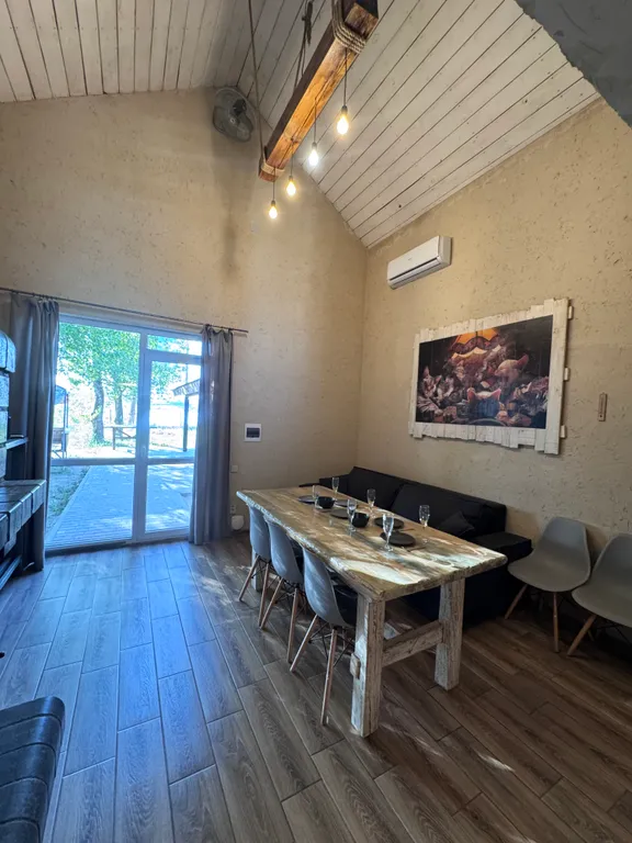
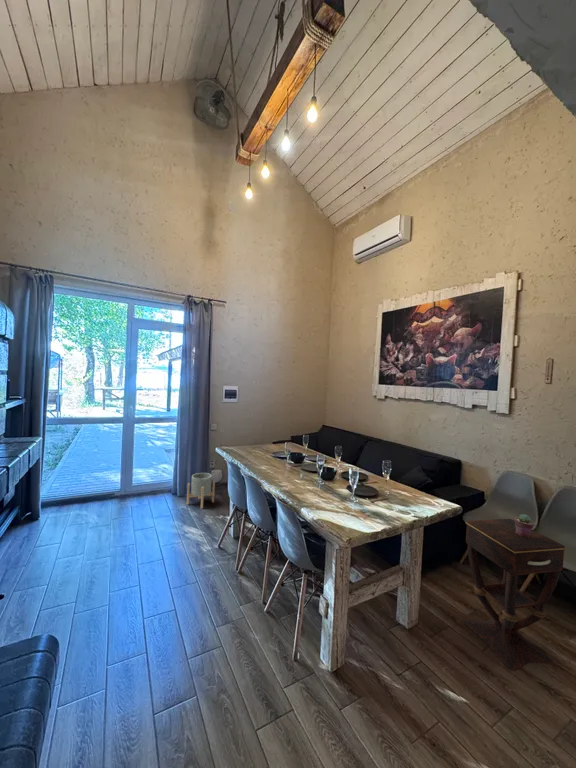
+ planter (201, 489)
+ potted succulent (523, 524)
+ side table (509, 586)
